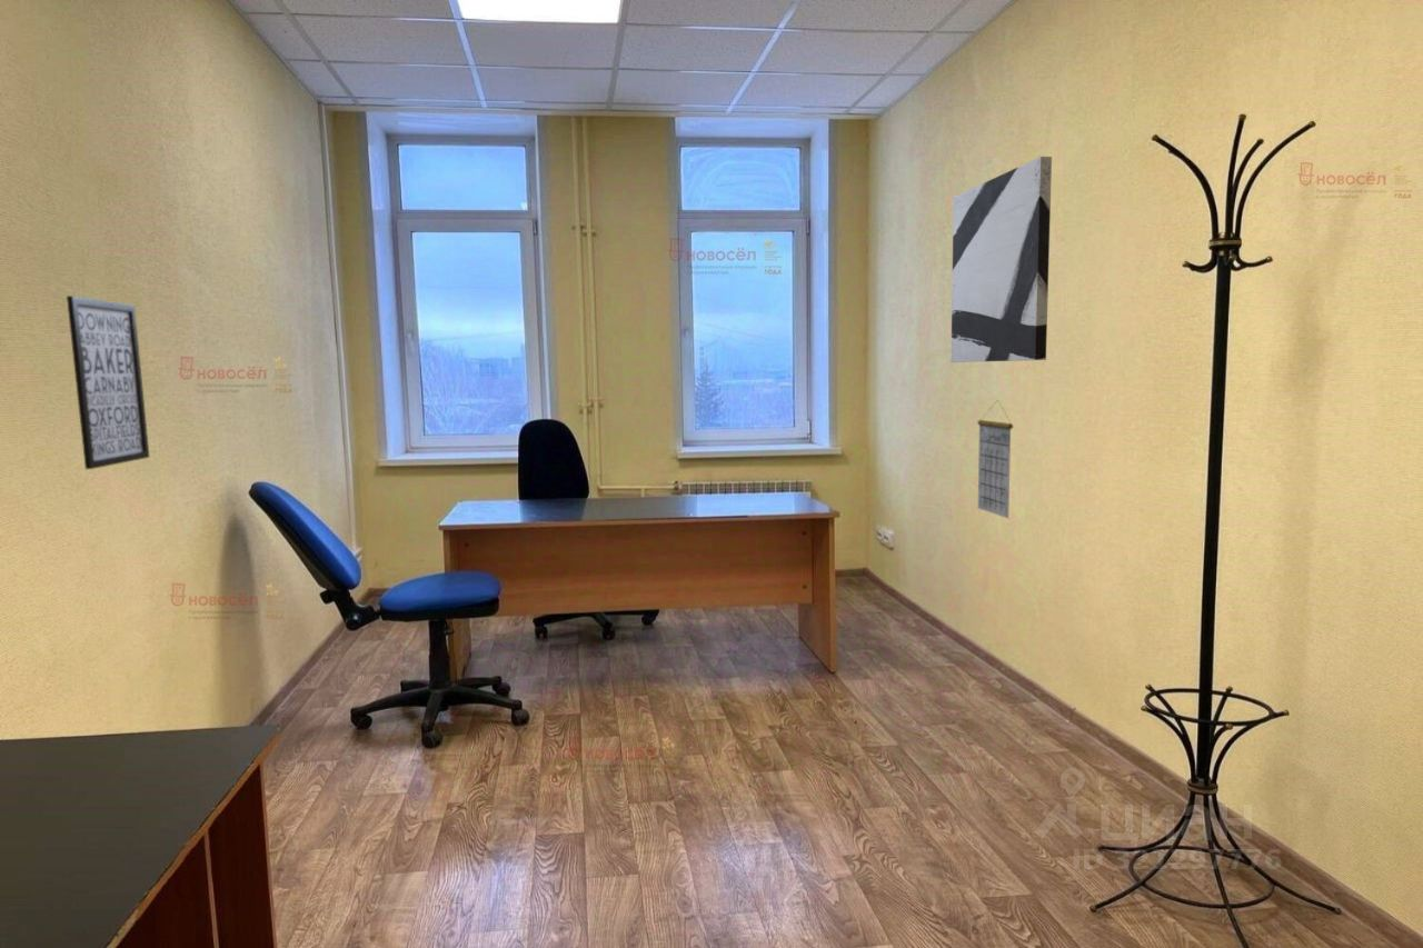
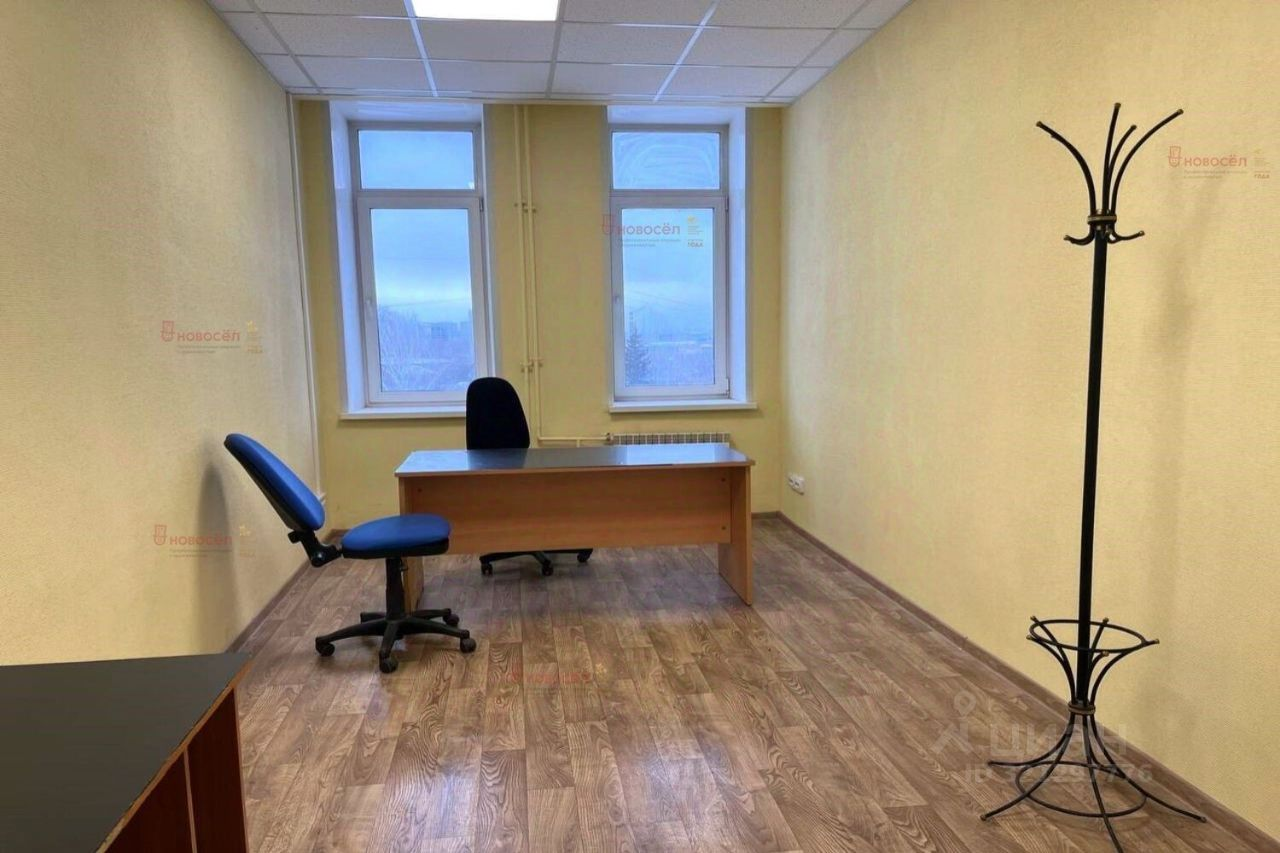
- calendar (994, 457)
- wall art (995, 271)
- wall art (111, 382)
